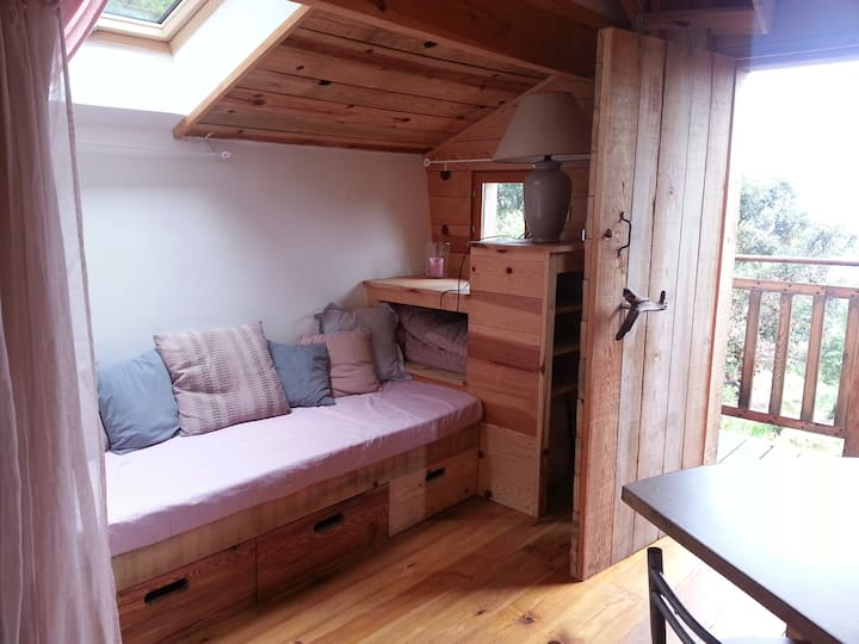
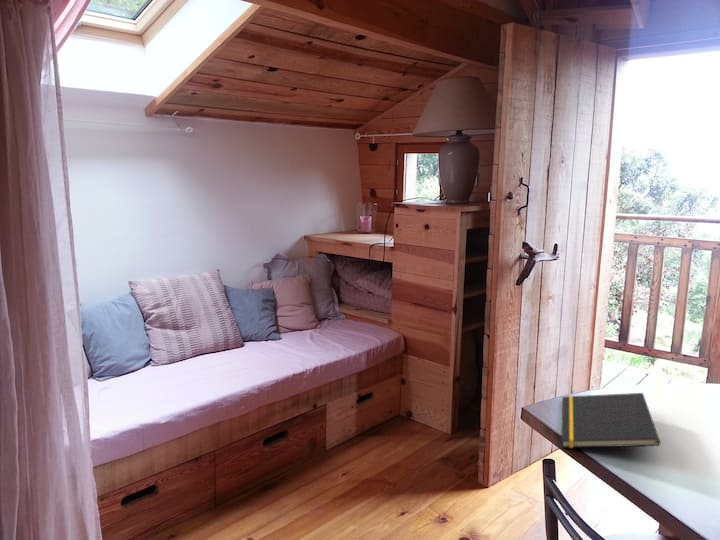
+ notepad (605, 418)
